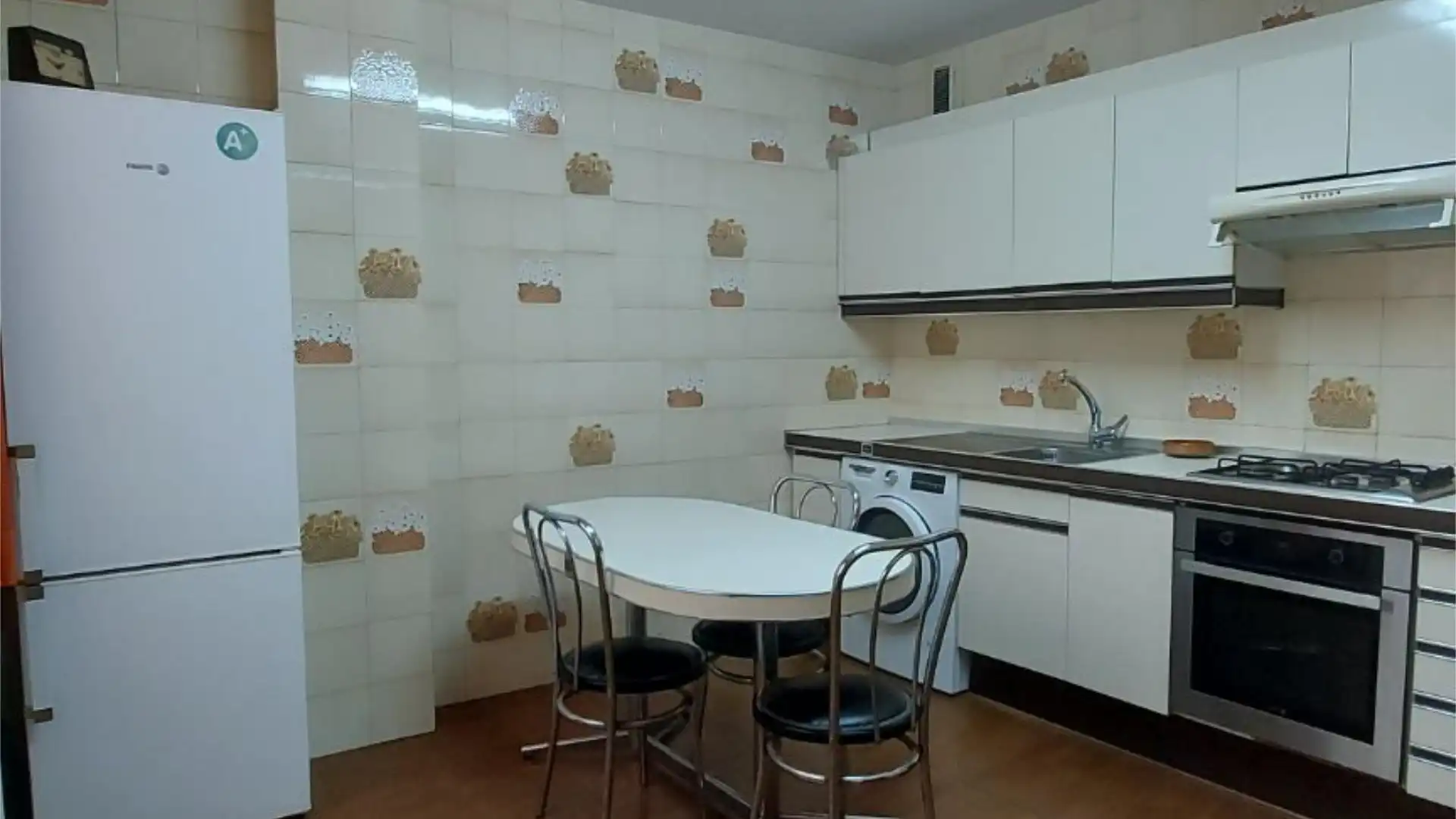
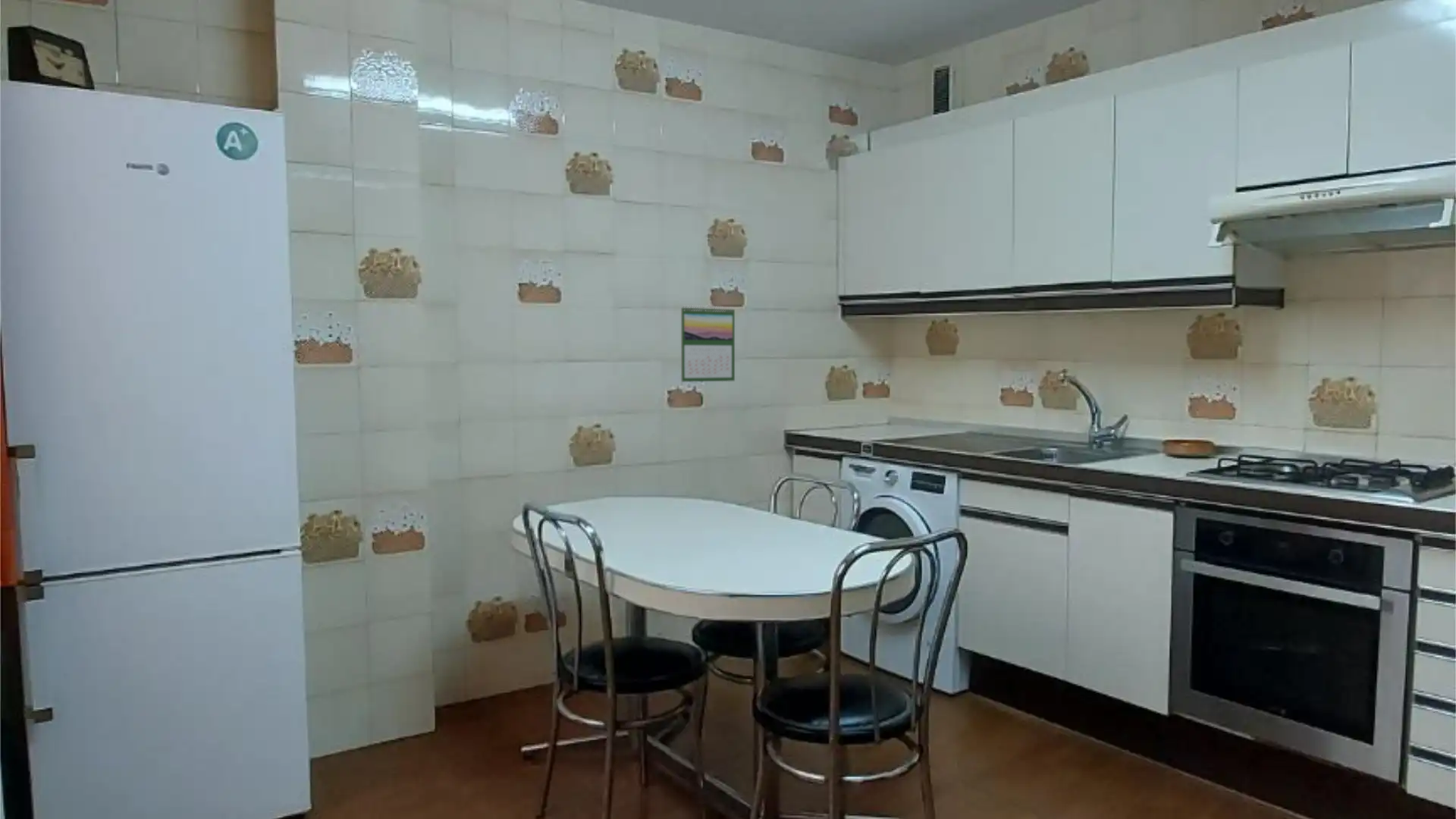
+ calendar (708, 343)
